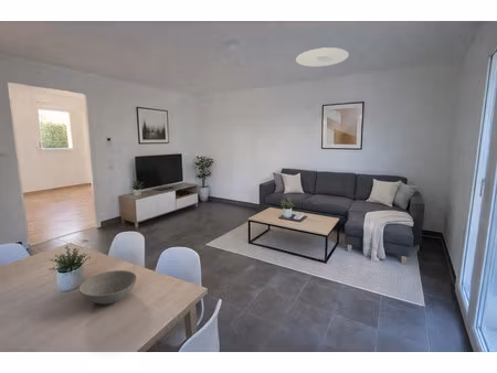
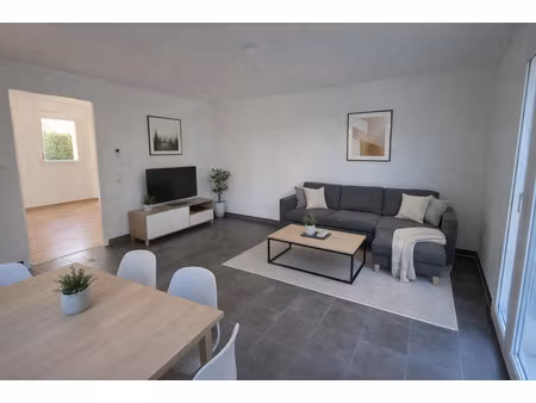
- bowl (108, 288)
- ceiling light (321, 55)
